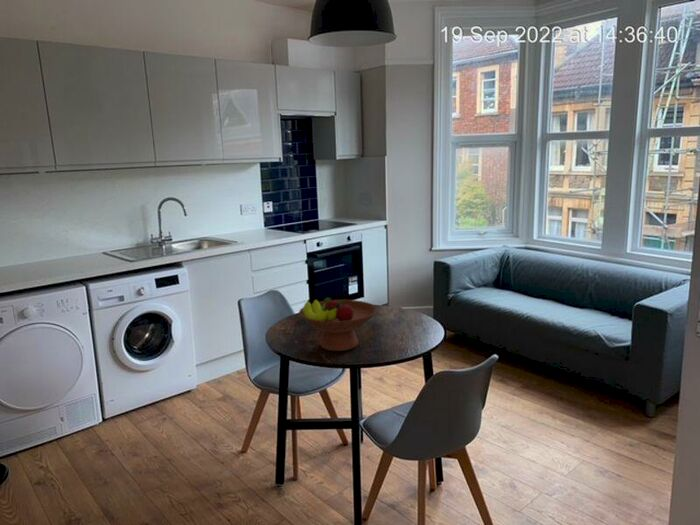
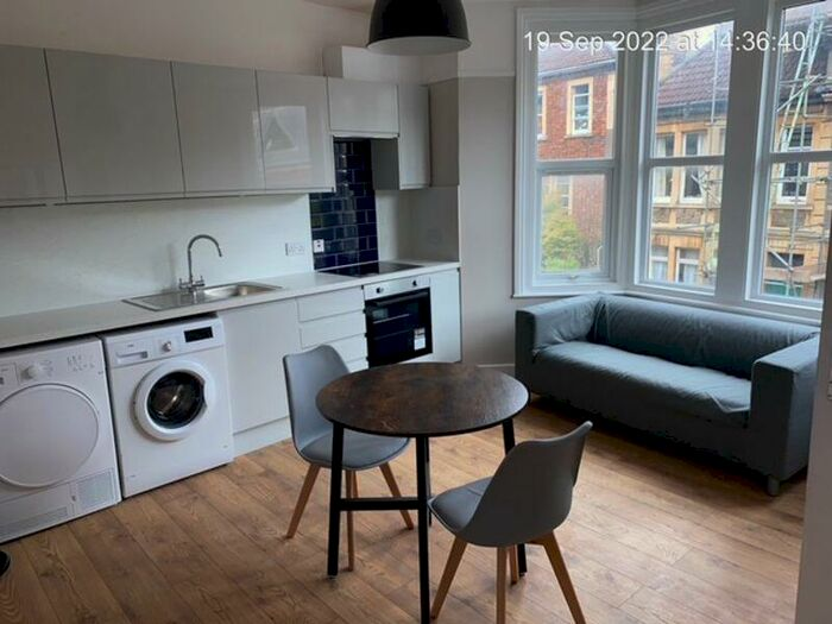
- fruit bowl (338, 320)
